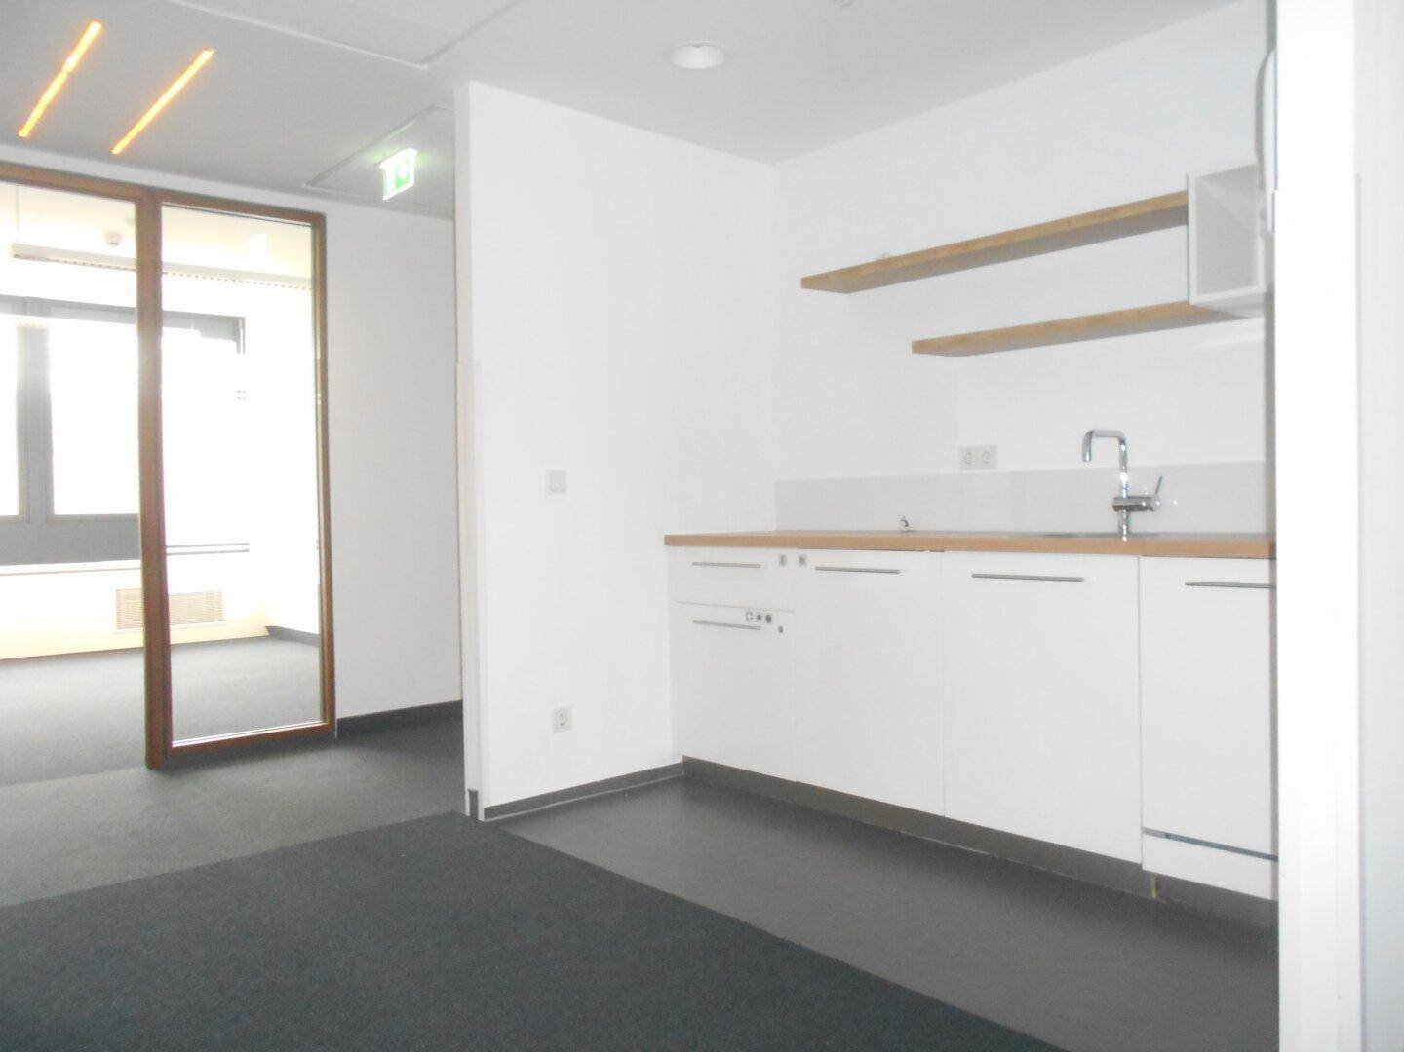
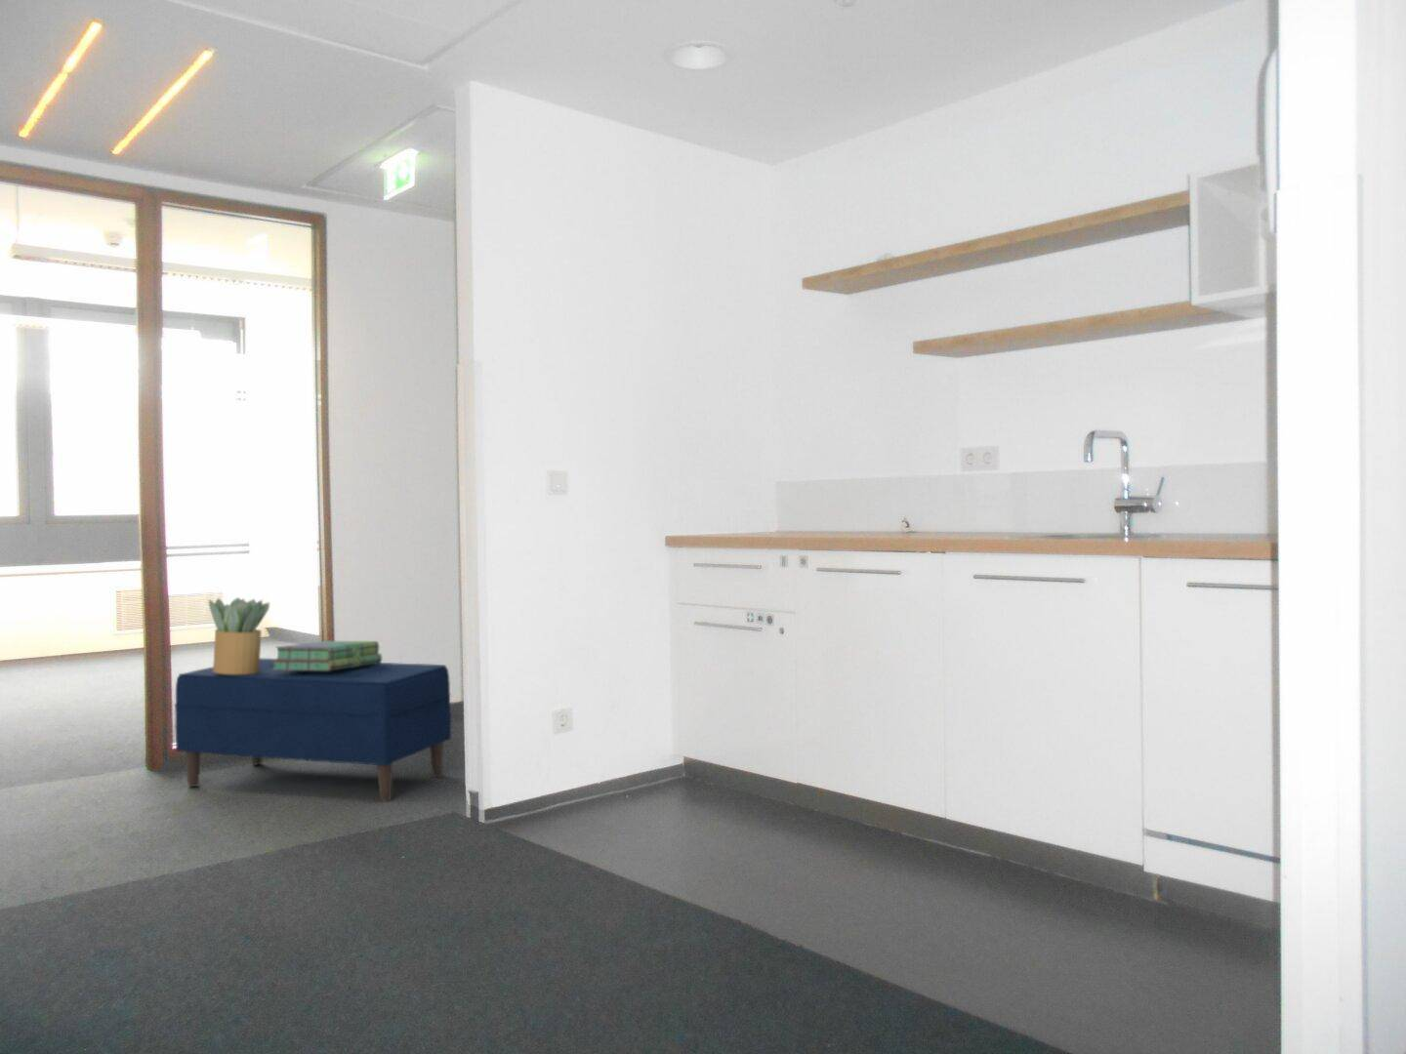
+ stack of books (328, 657)
+ bench (316, 725)
+ potted plant (232, 636)
